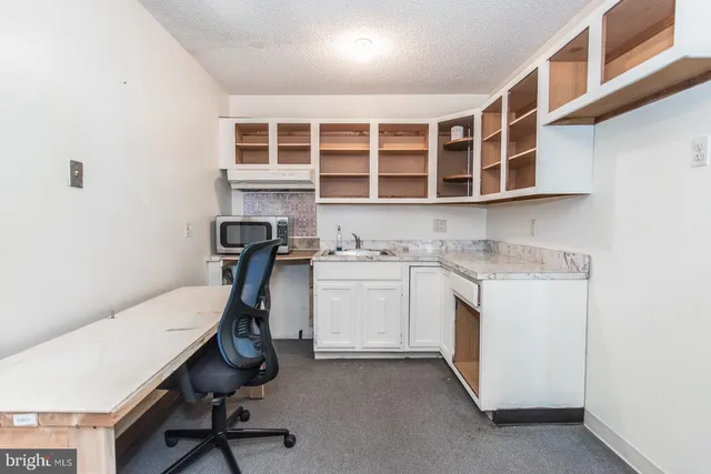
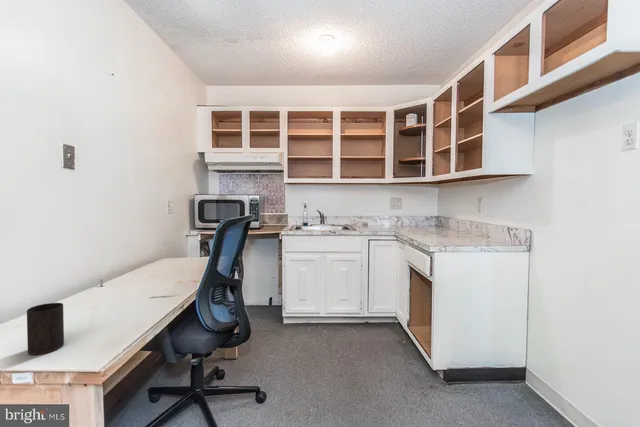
+ cup (46, 327)
